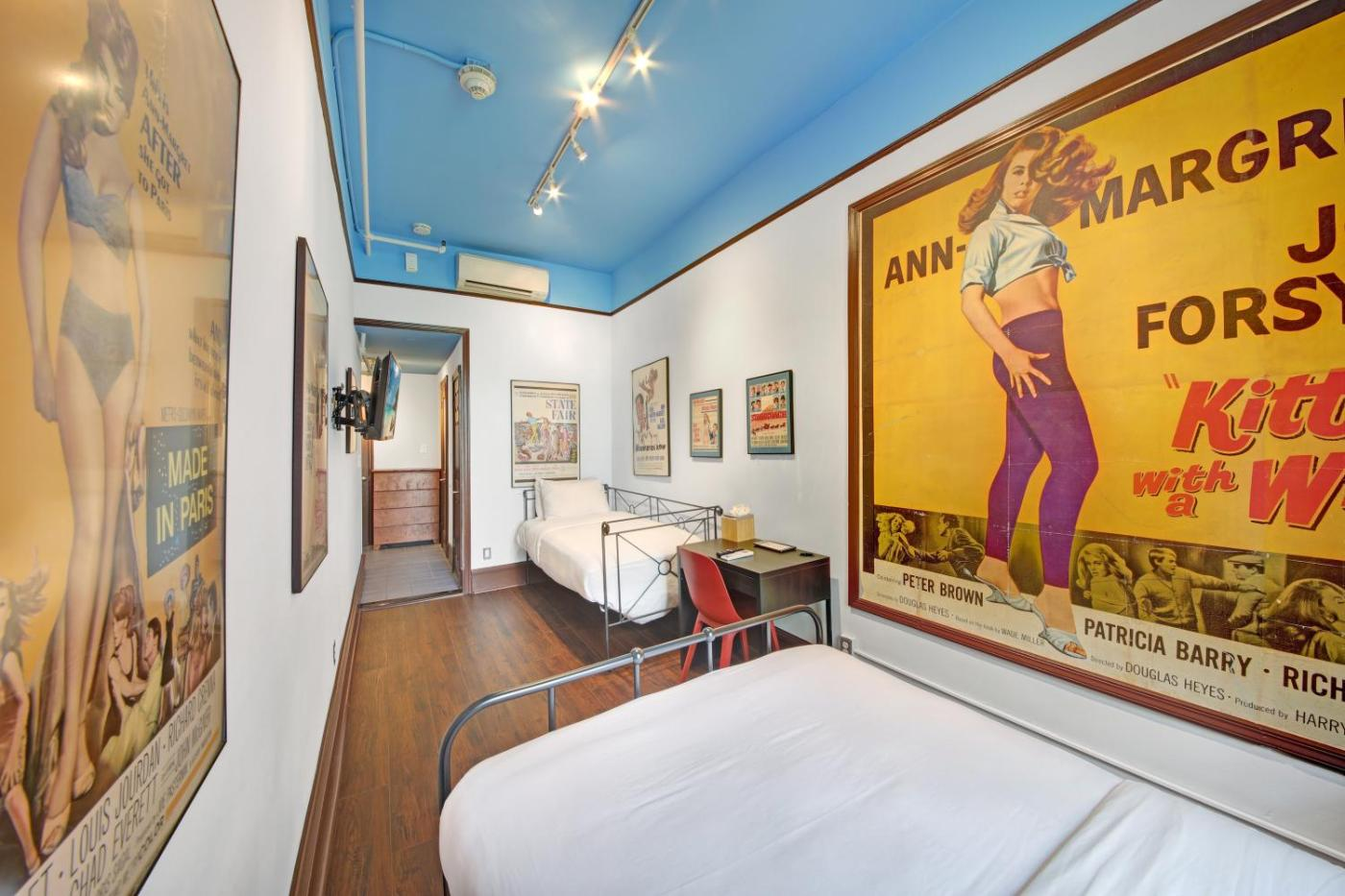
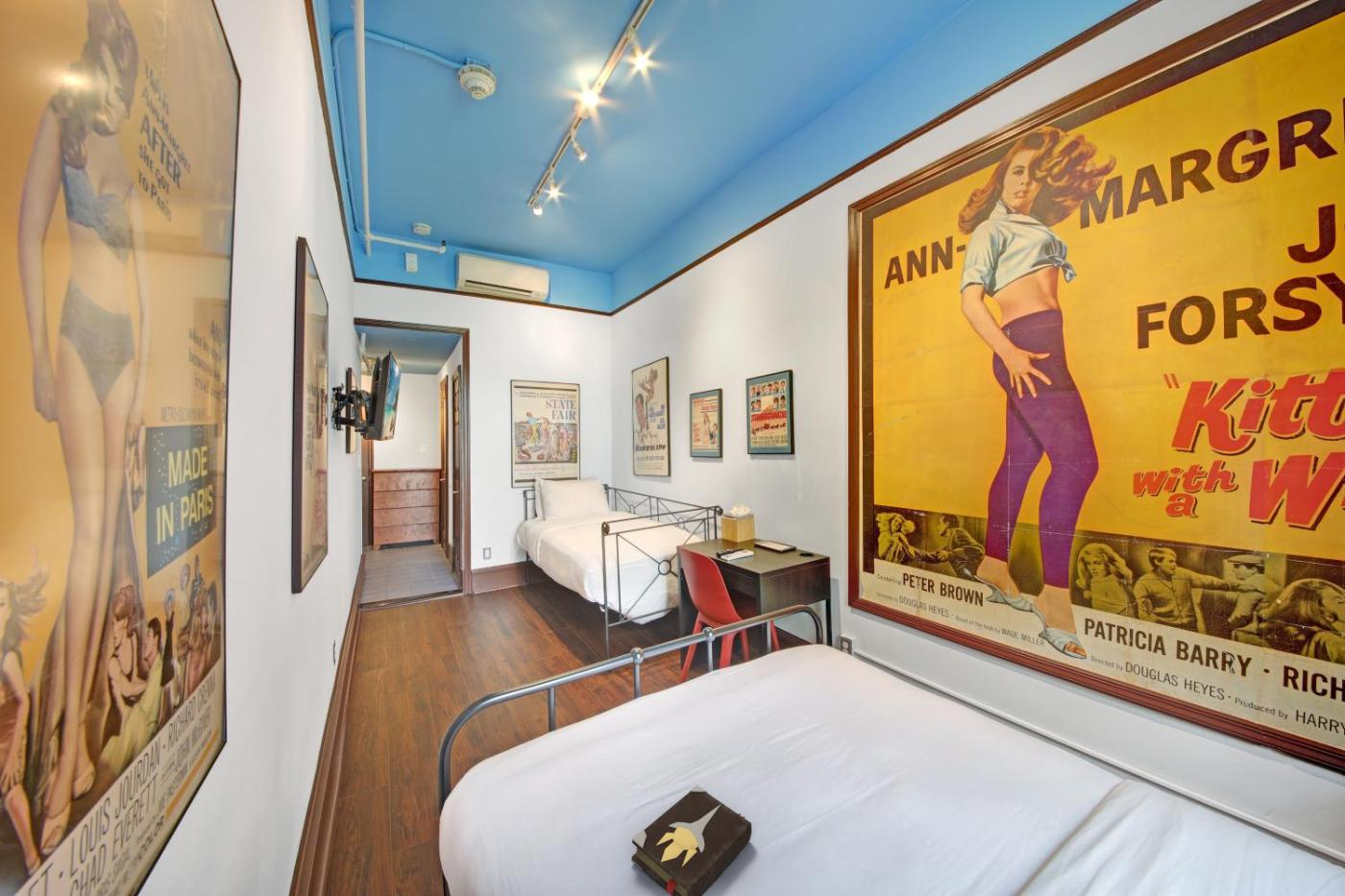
+ hardback book (693, 838)
